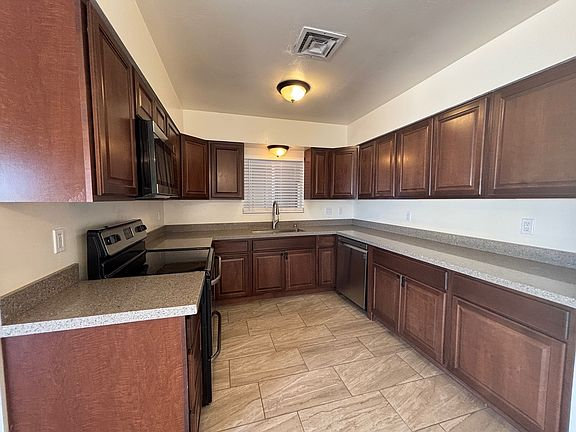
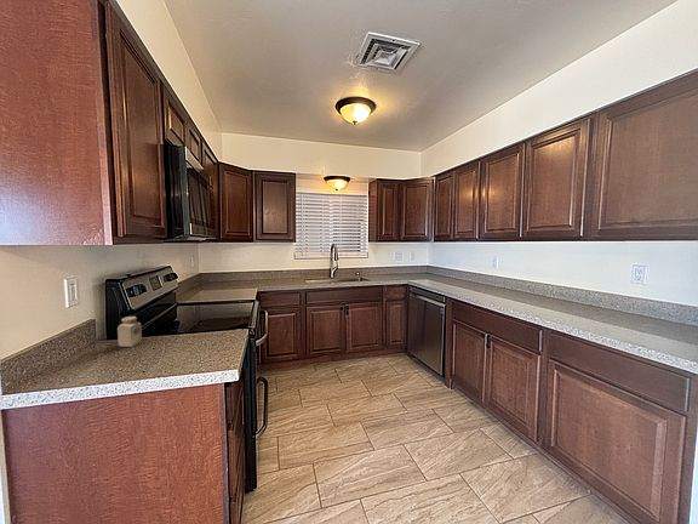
+ salt shaker (130, 330)
